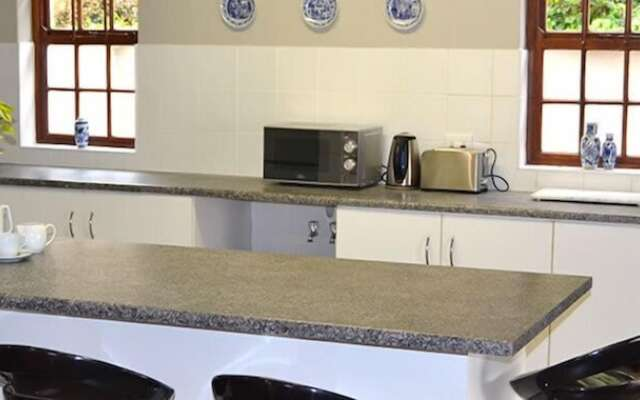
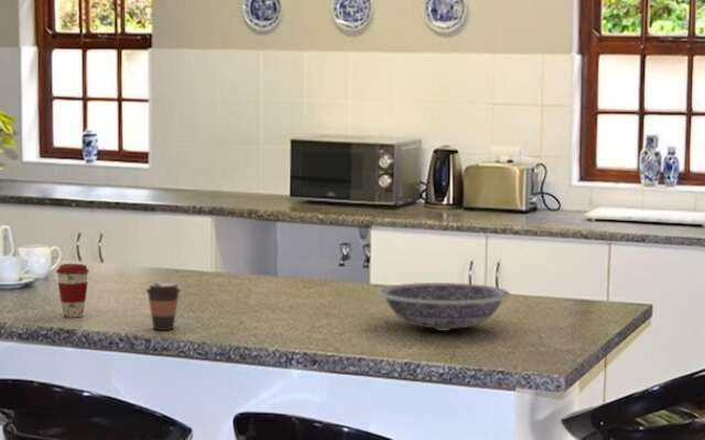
+ bowl (443, 309)
+ coffee cup (73, 290)
+ coffee cup (163, 306)
